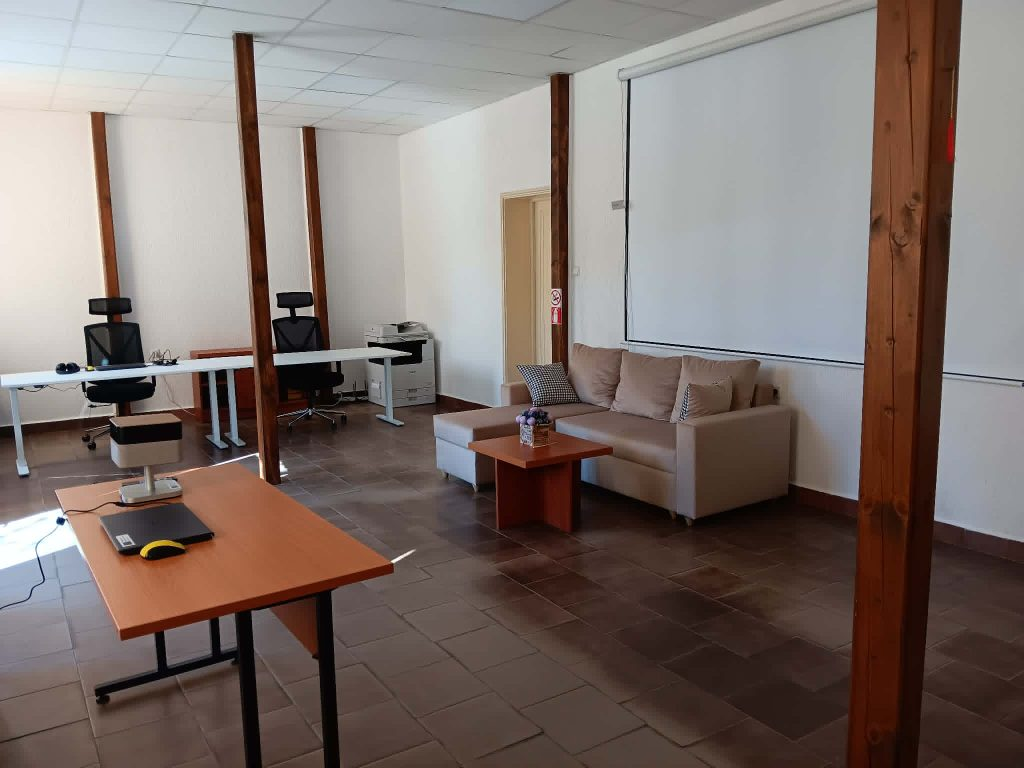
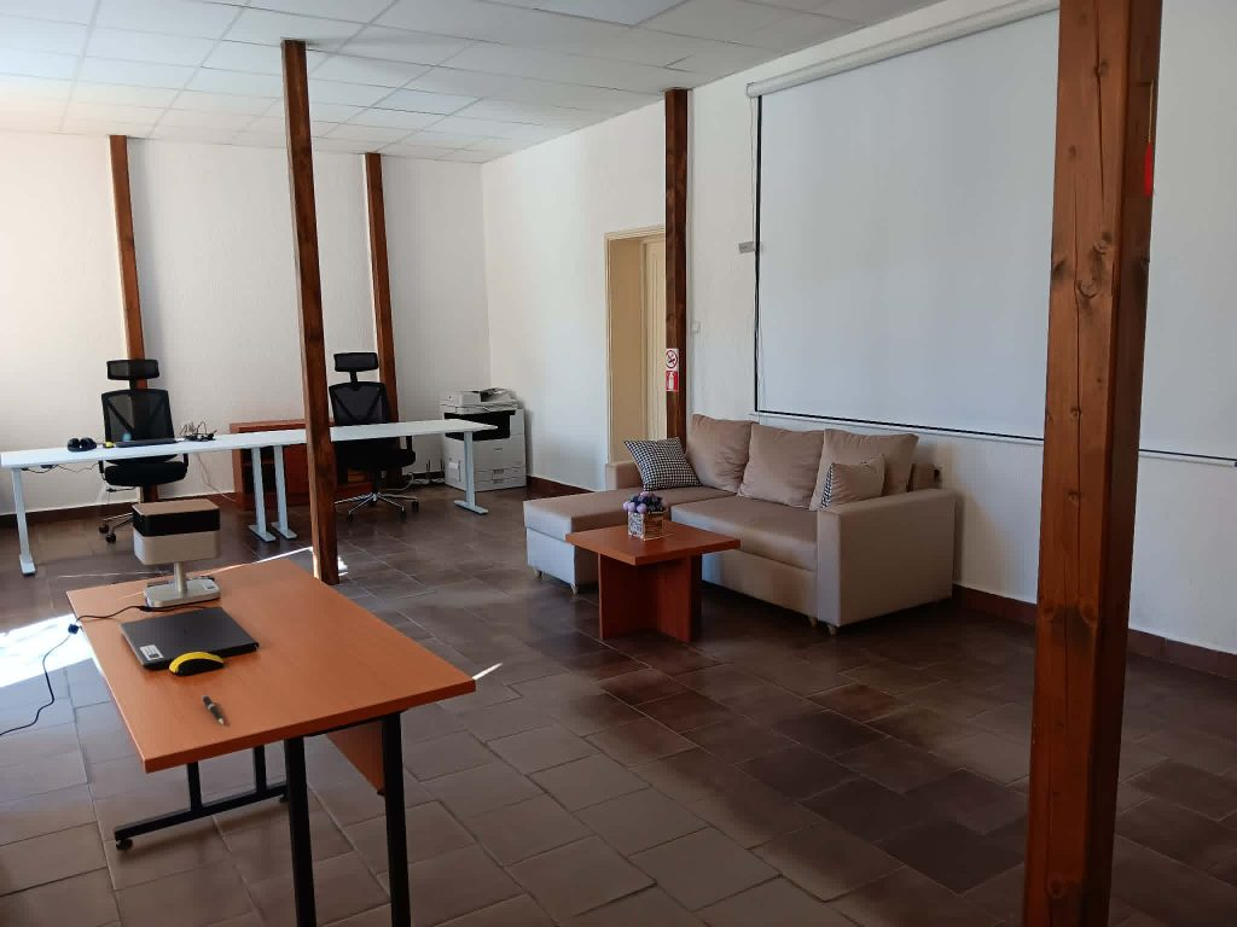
+ pen (214, 710)
